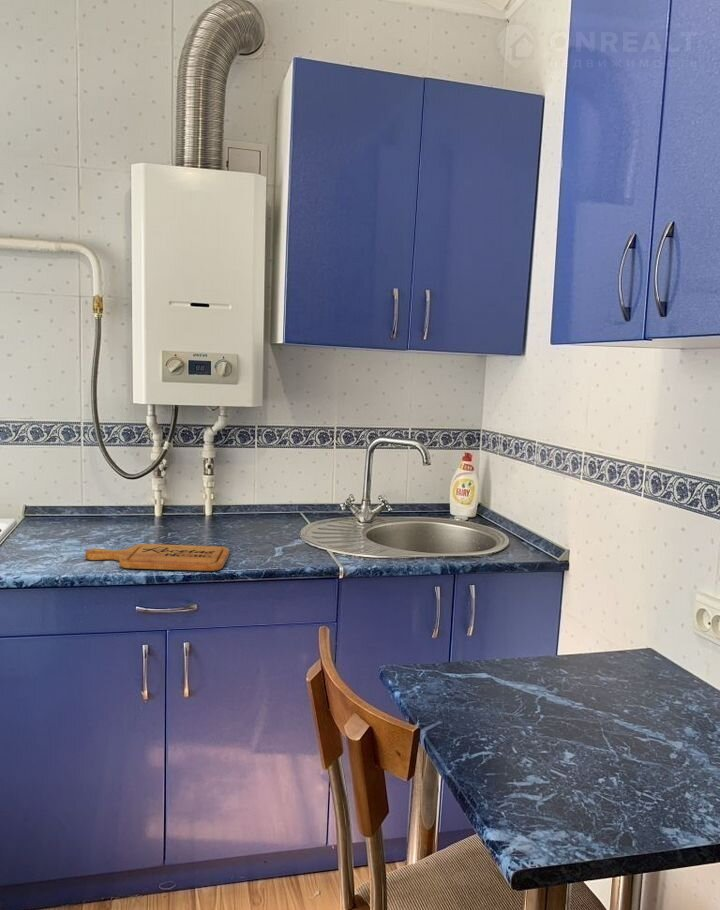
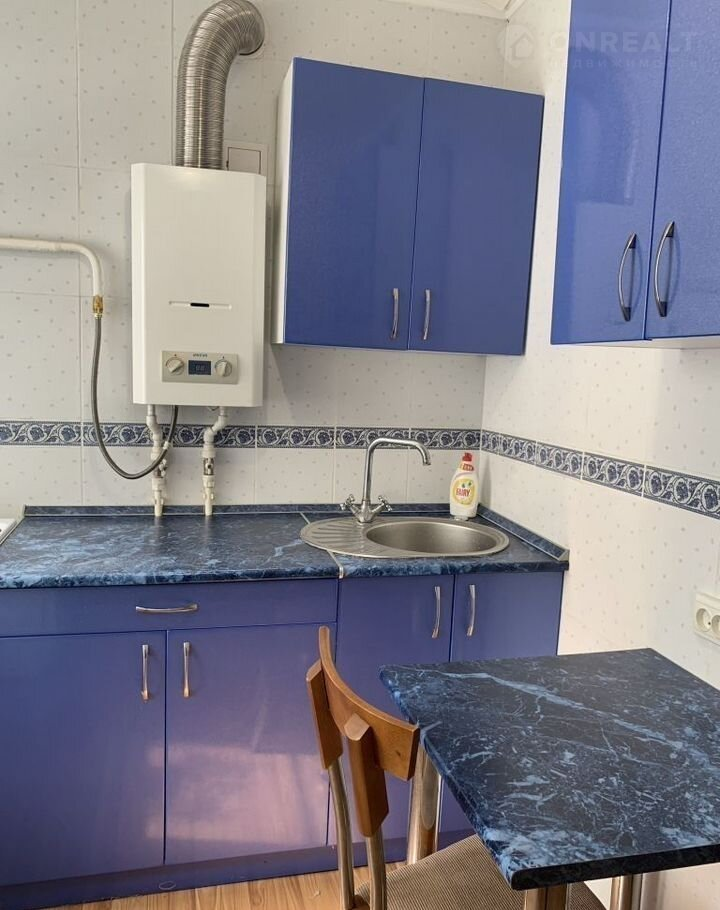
- cutting board (156, 556)
